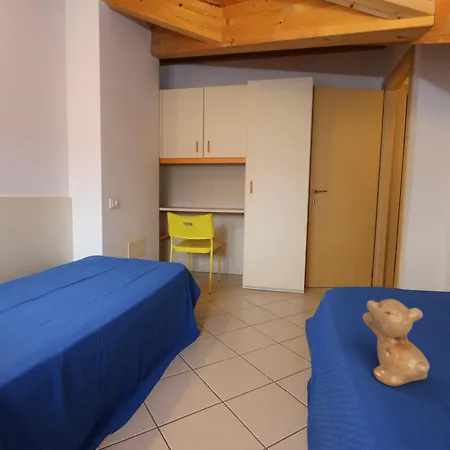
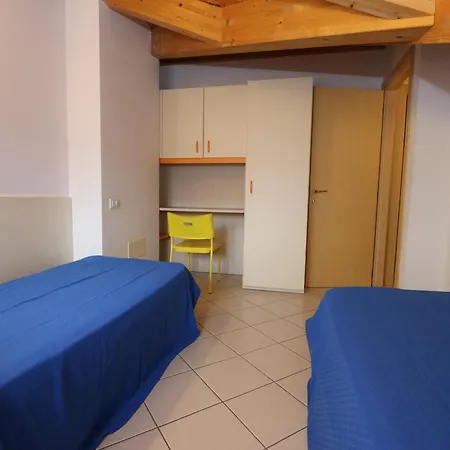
- teddy bear (397, 337)
